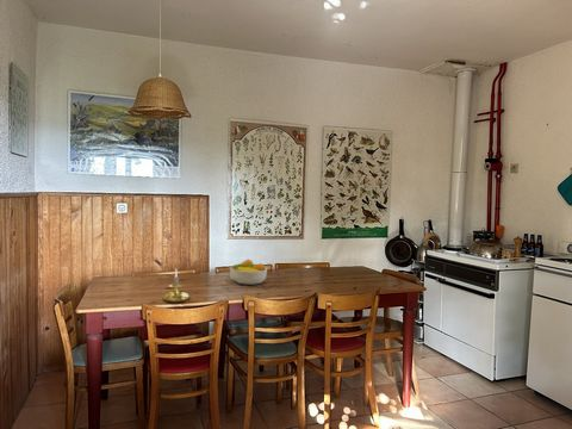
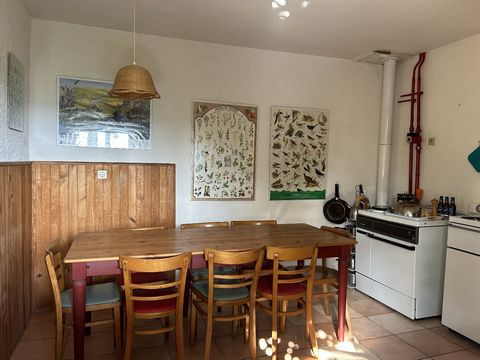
- fruit bowl (248, 271)
- candle holder (175, 282)
